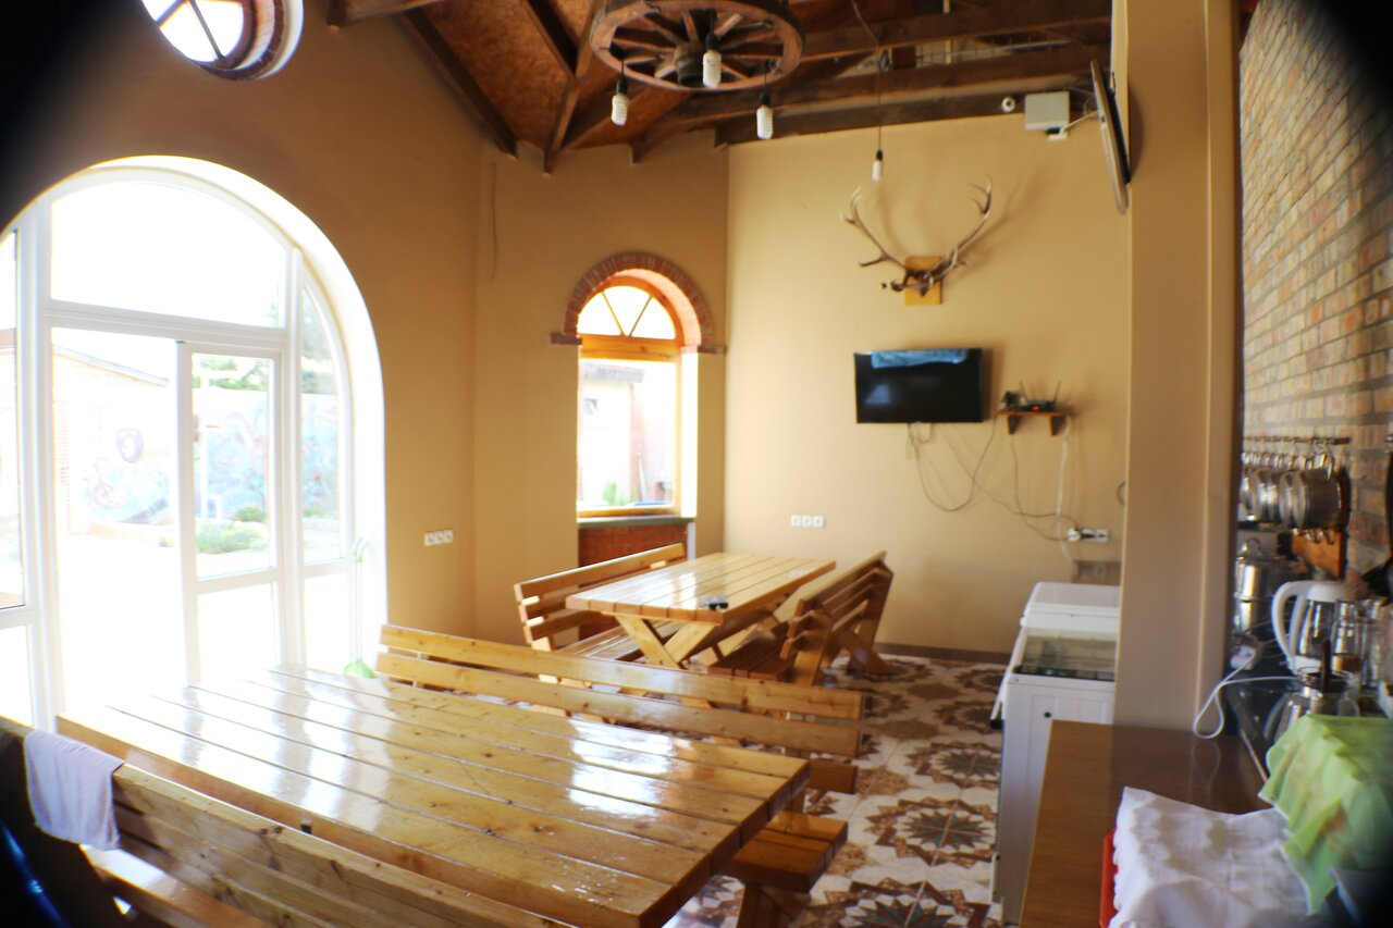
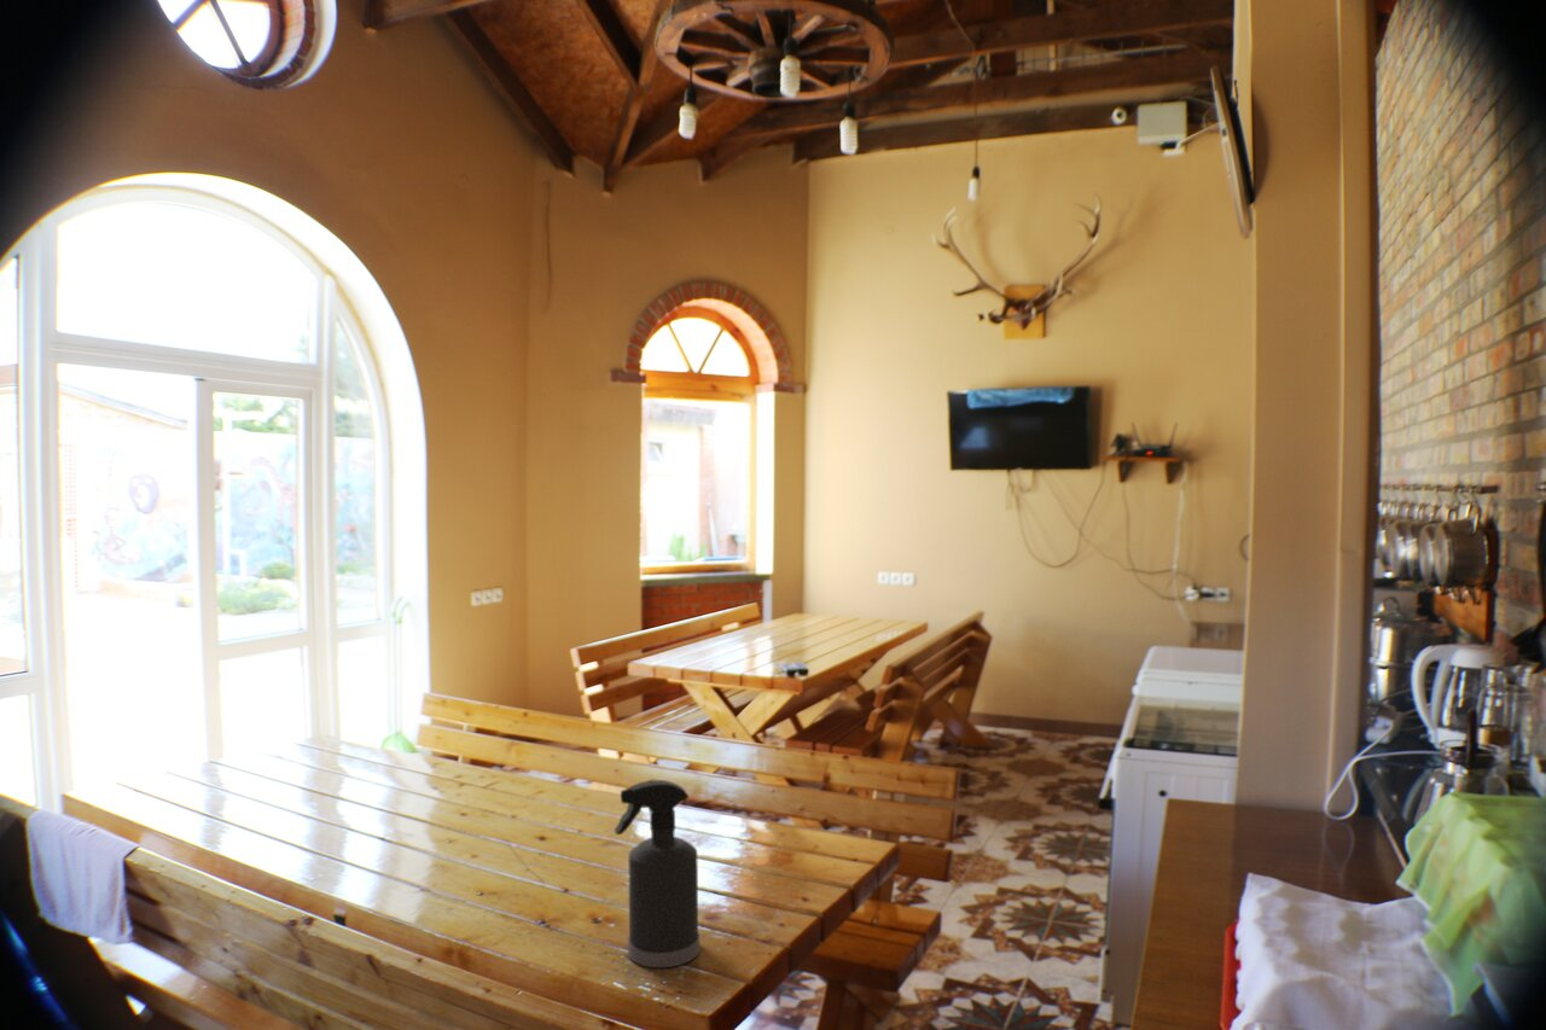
+ spray bottle (661, 866)
